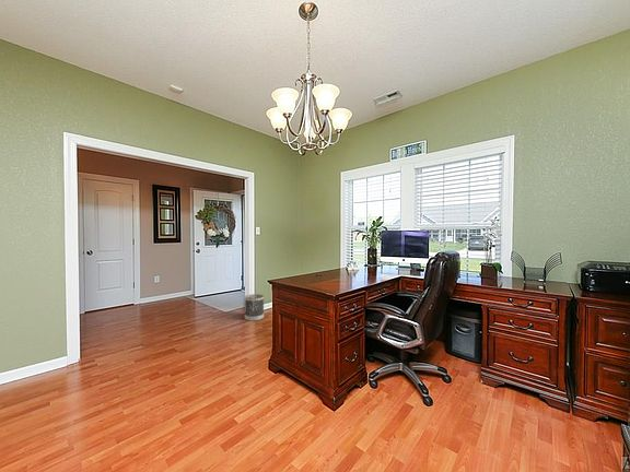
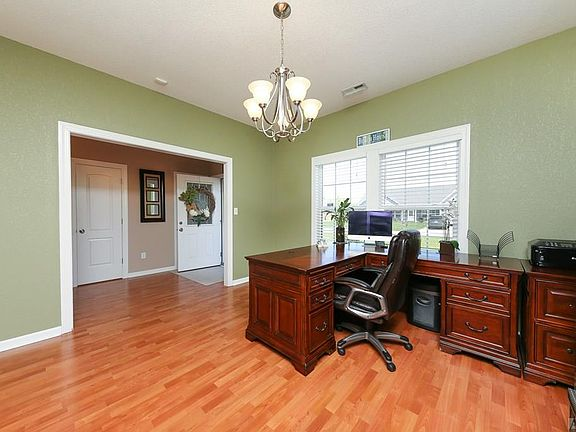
- wastebasket (254, 307)
